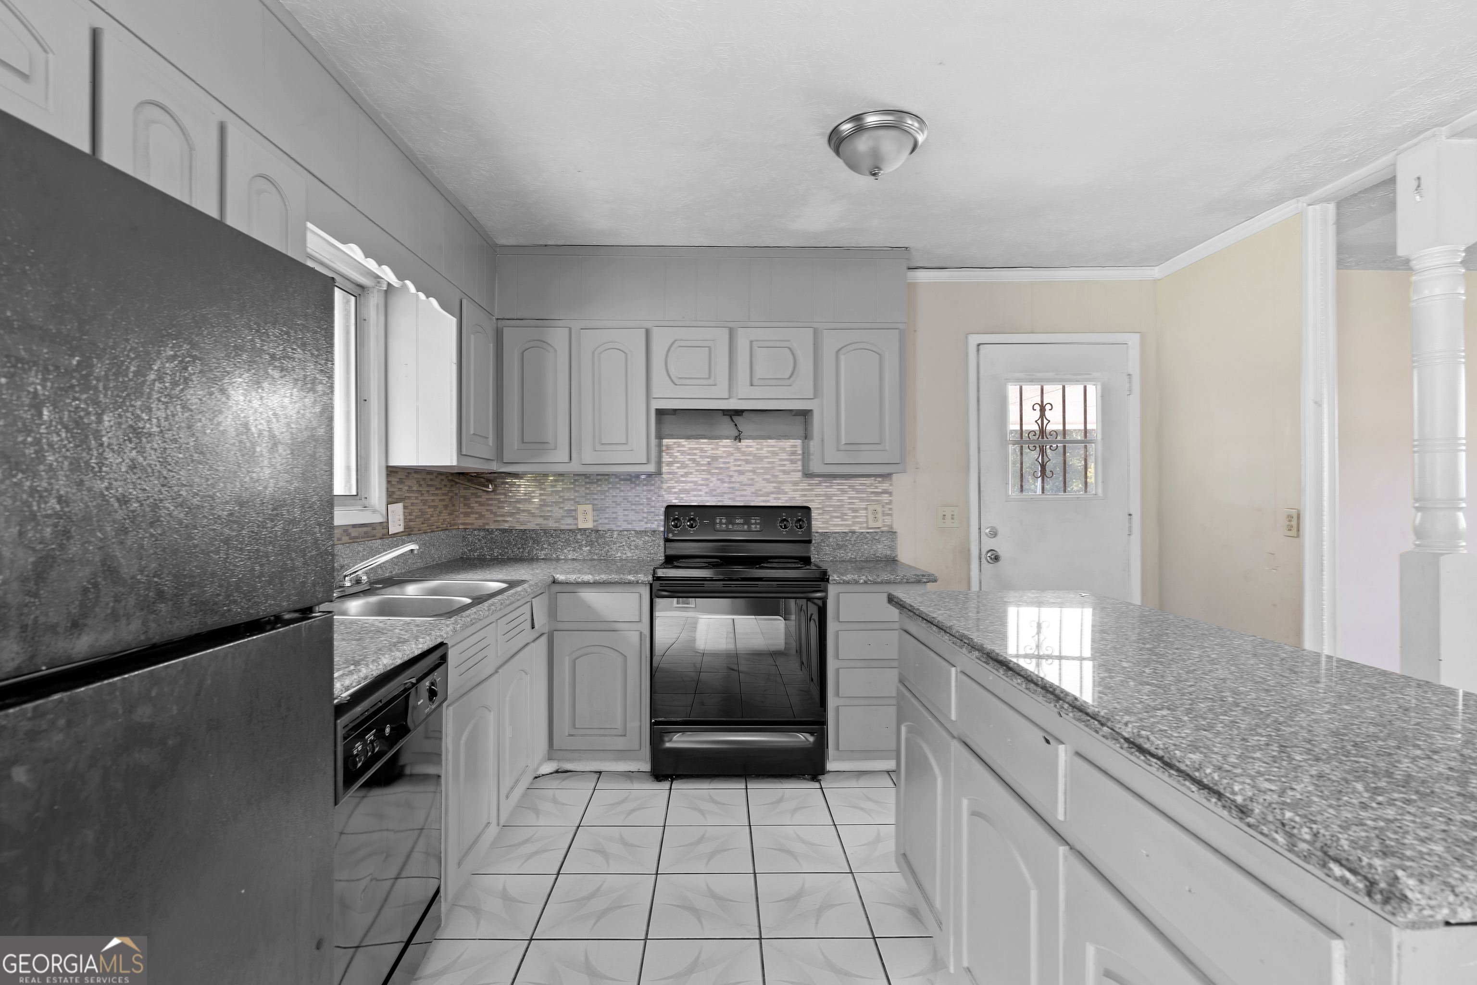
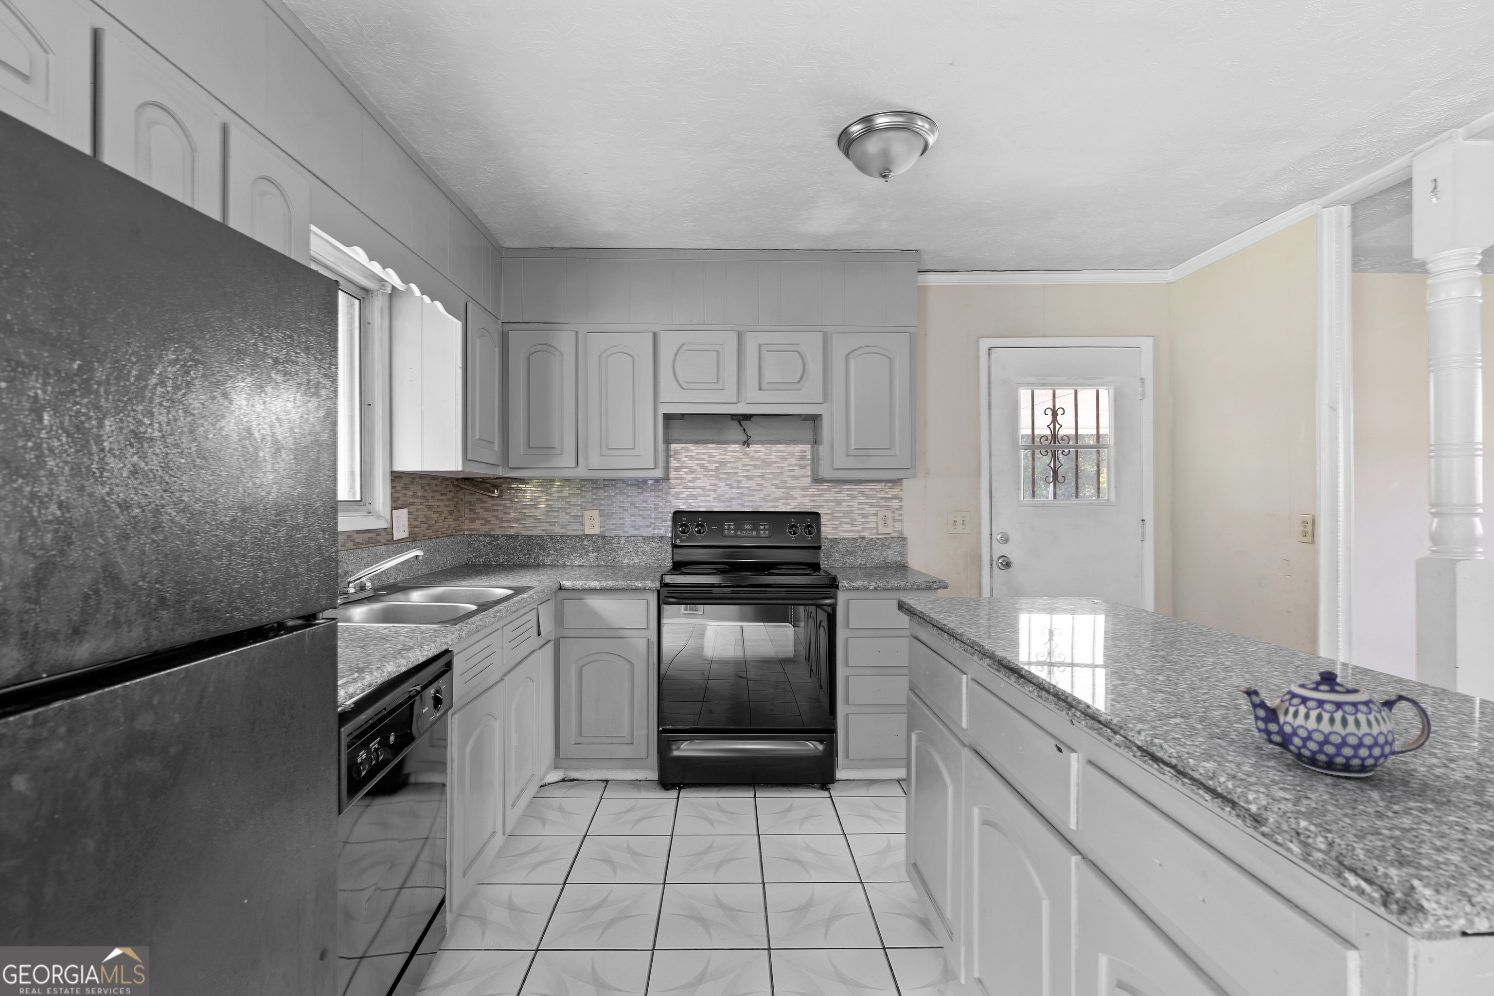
+ teapot (1331, 718)
